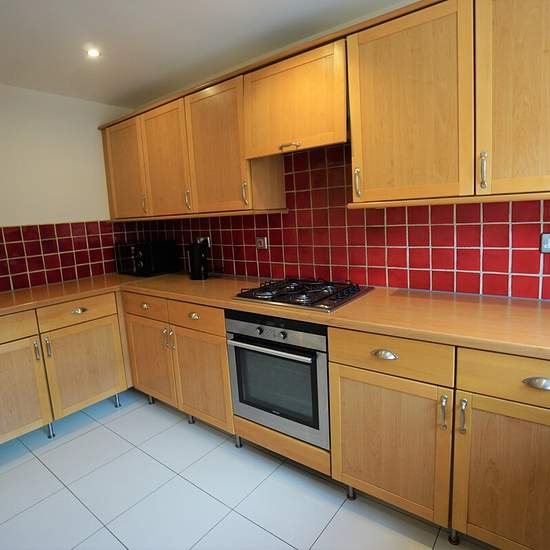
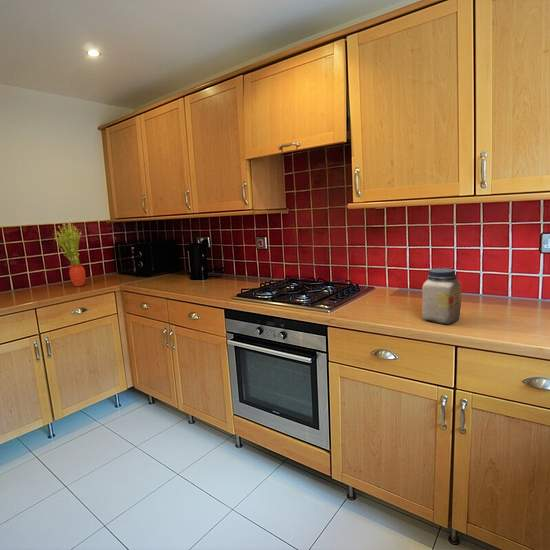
+ jar (441, 294)
+ potted plant (69, 254)
